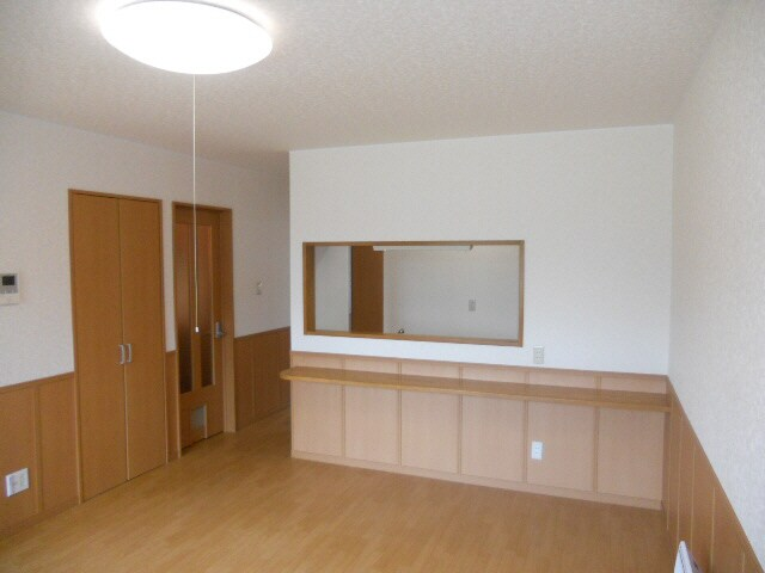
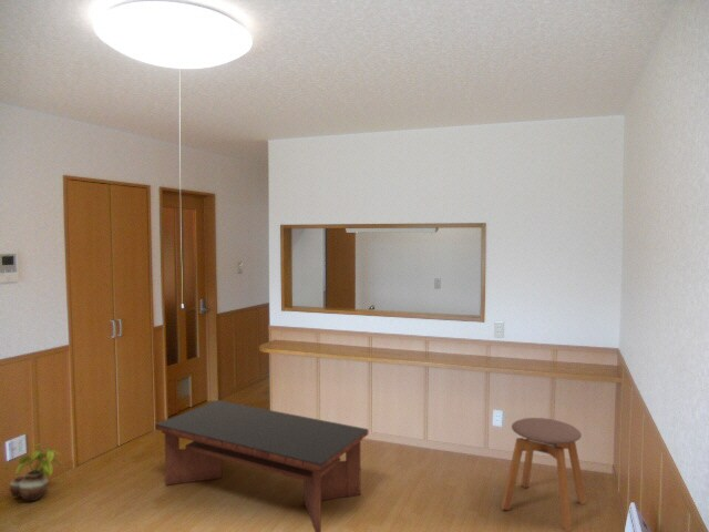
+ coffee table (260, 458)
+ potted plant (37, 470)
+ stool (552, 456)
